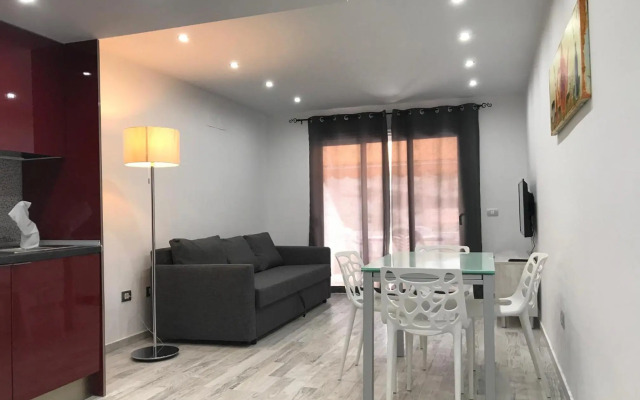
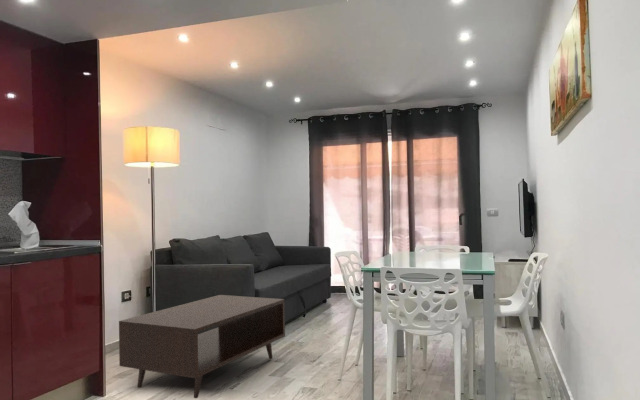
+ coffee table (209, 340)
